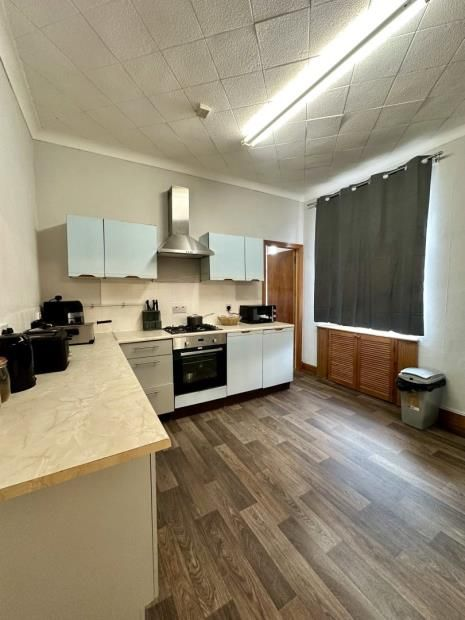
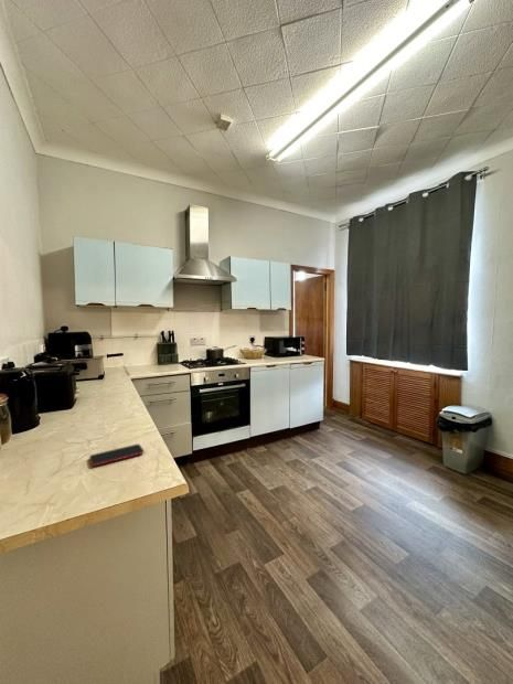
+ smartphone (117, 455)
